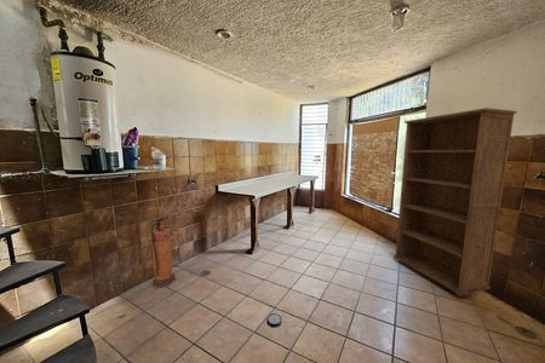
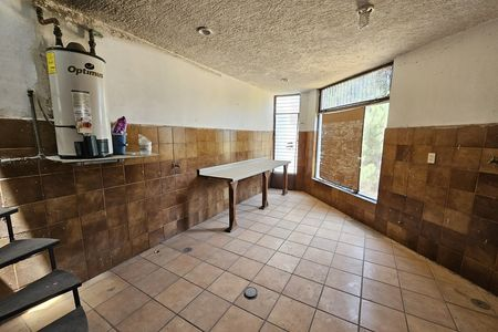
- fire extinguisher (161, 249)
- bookcase (443, 198)
